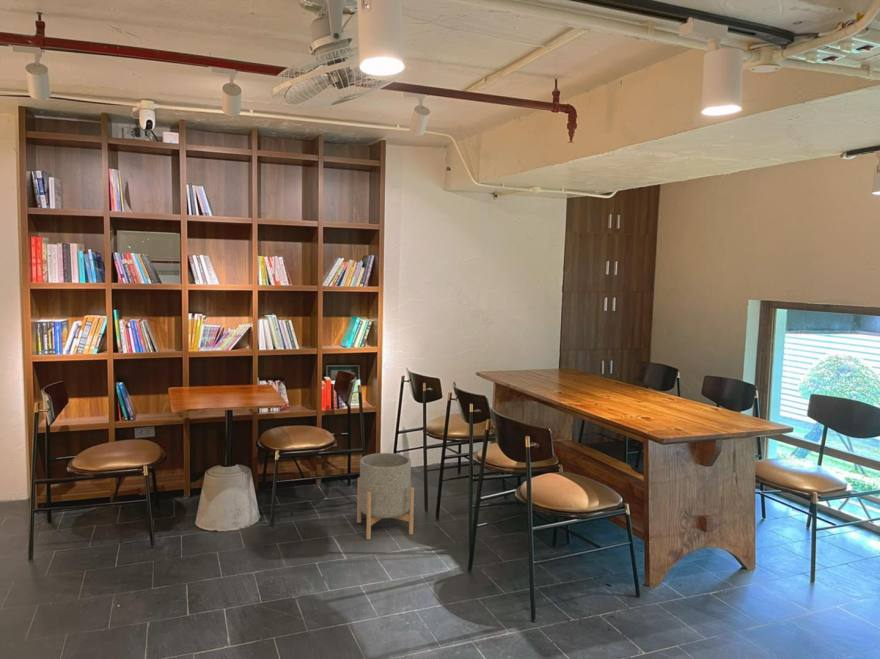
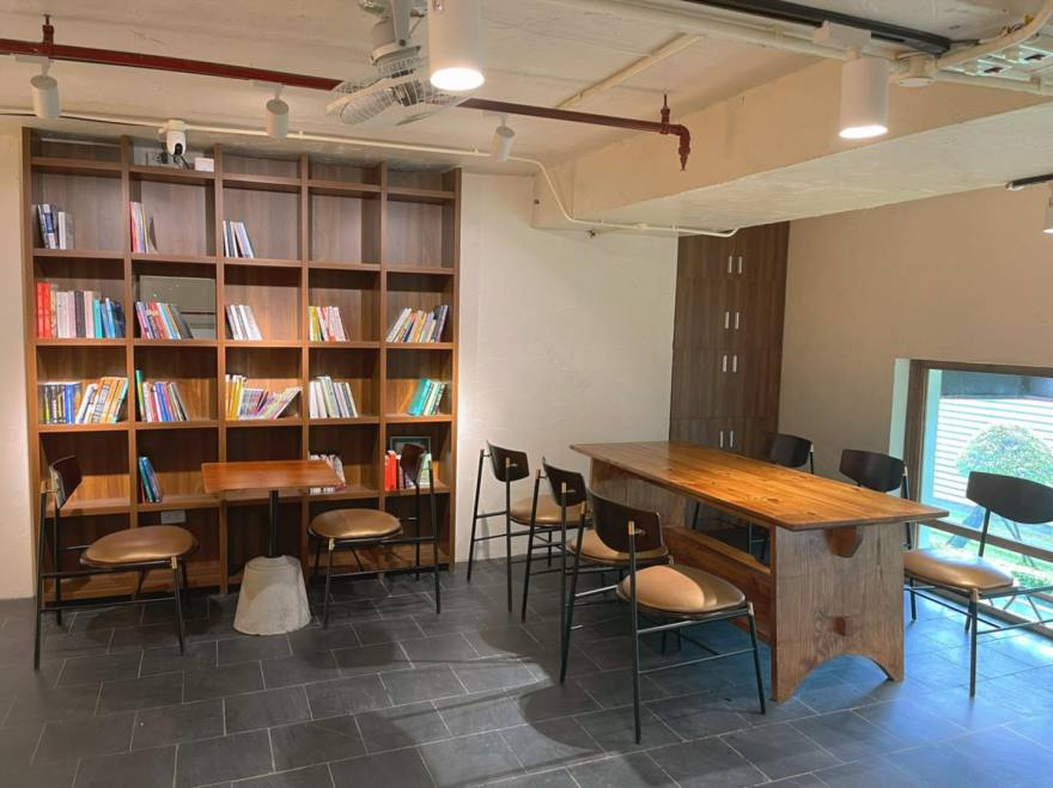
- planter (385, 494)
